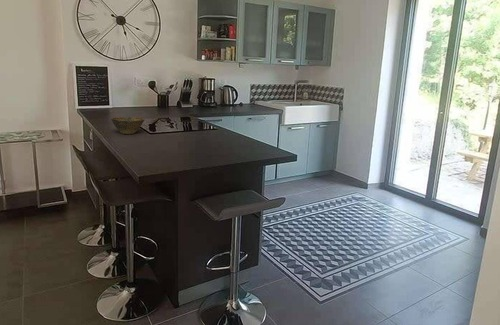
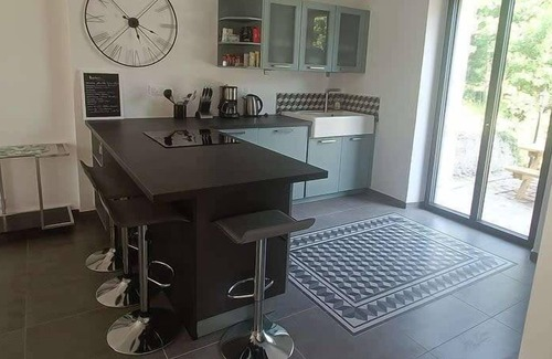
- bowl (128, 125)
